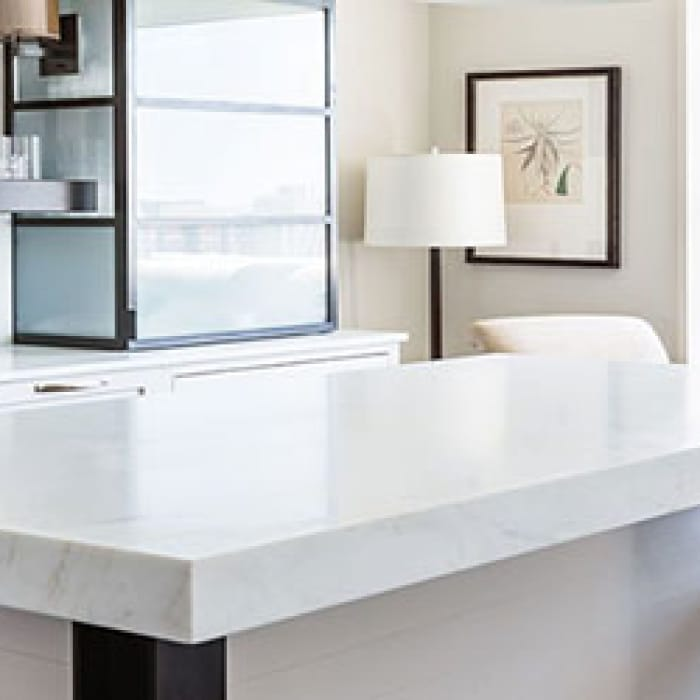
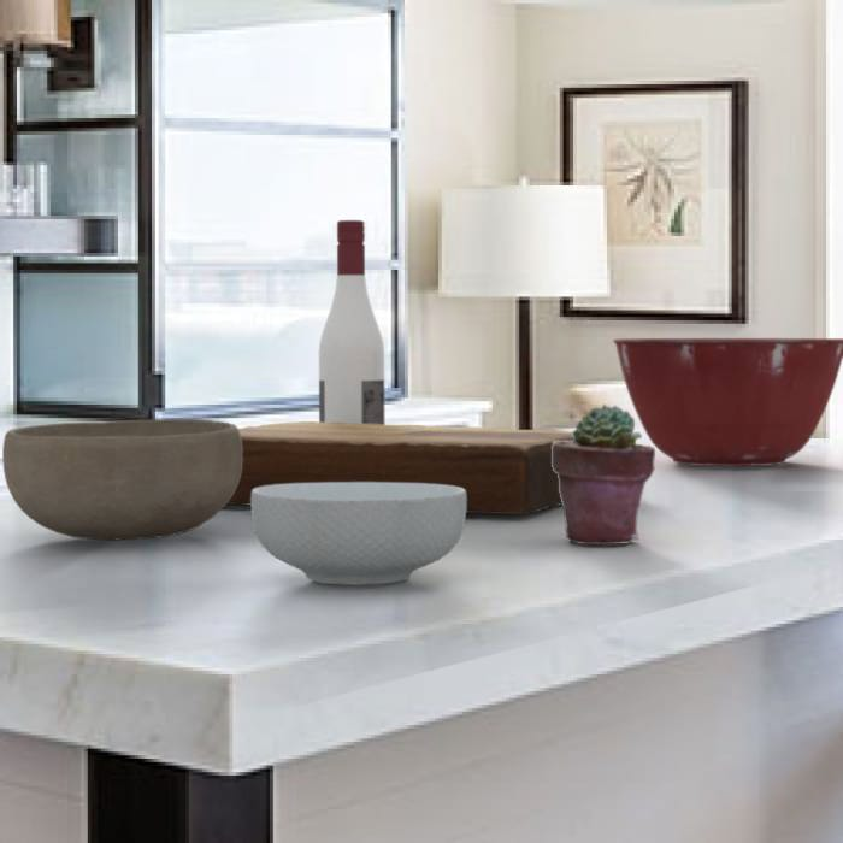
+ bowl (124, 481)
+ mixing bowl (729, 400)
+ cutting board (396, 462)
+ potted succulent (602, 472)
+ cereal bowl (359, 532)
+ alcohol (350, 344)
